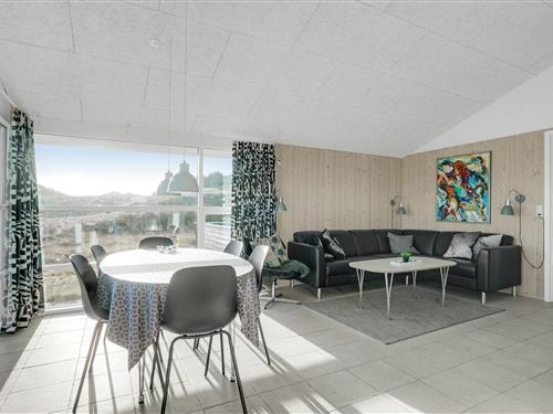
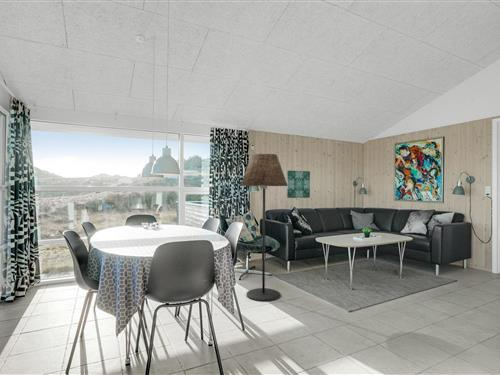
+ floor lamp (263, 225)
+ wall art (298, 184)
